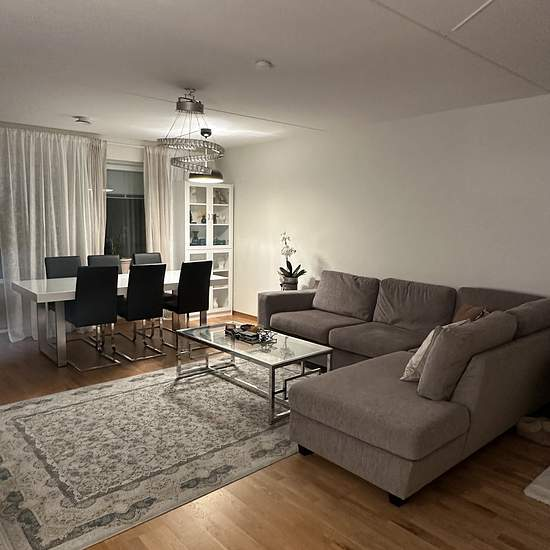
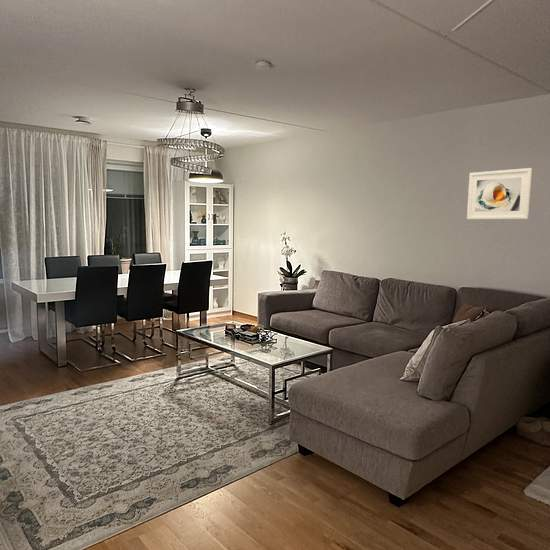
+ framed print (497, 195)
